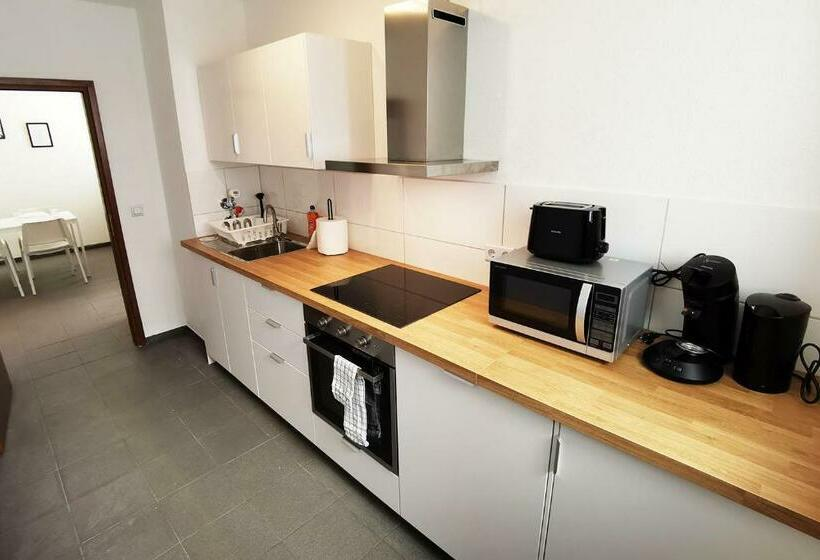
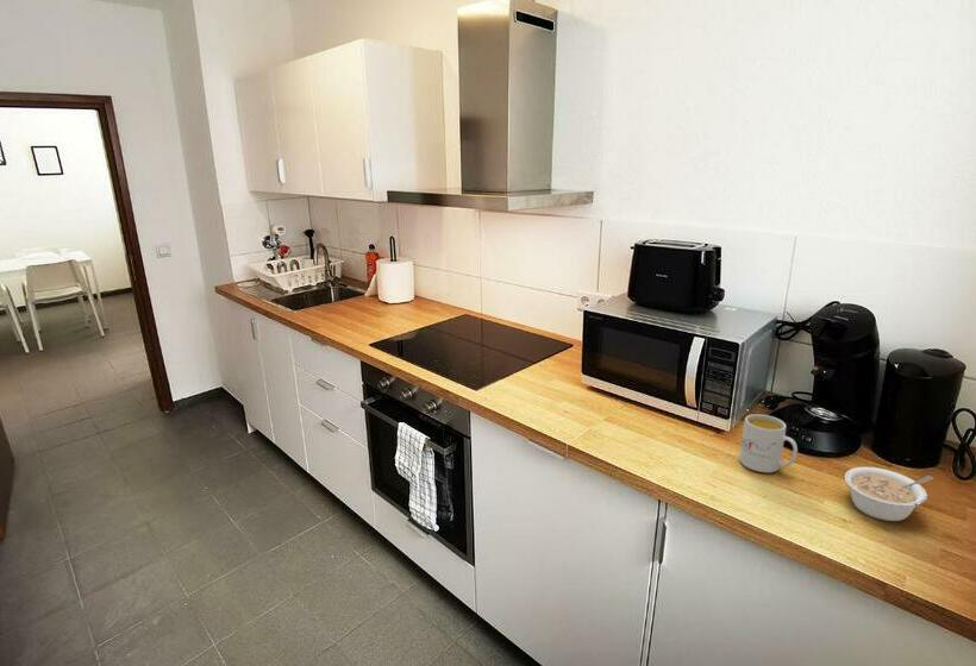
+ mug (769, 445)
+ legume (883, 492)
